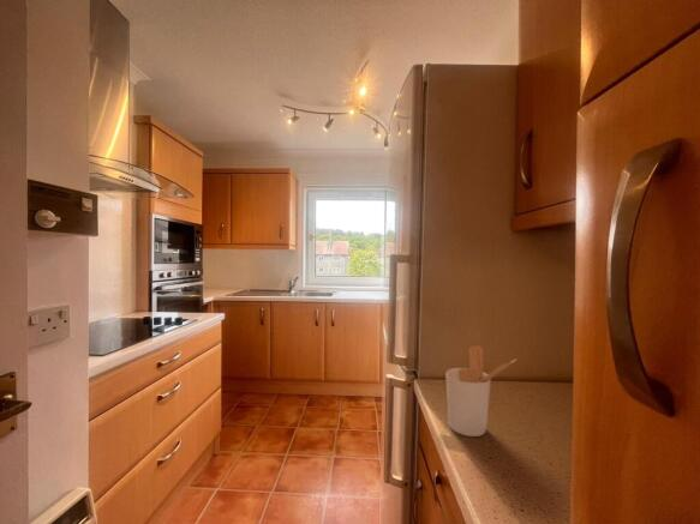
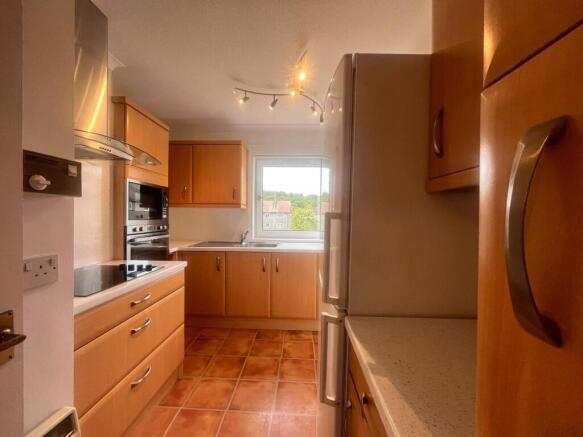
- utensil holder (479, 391)
